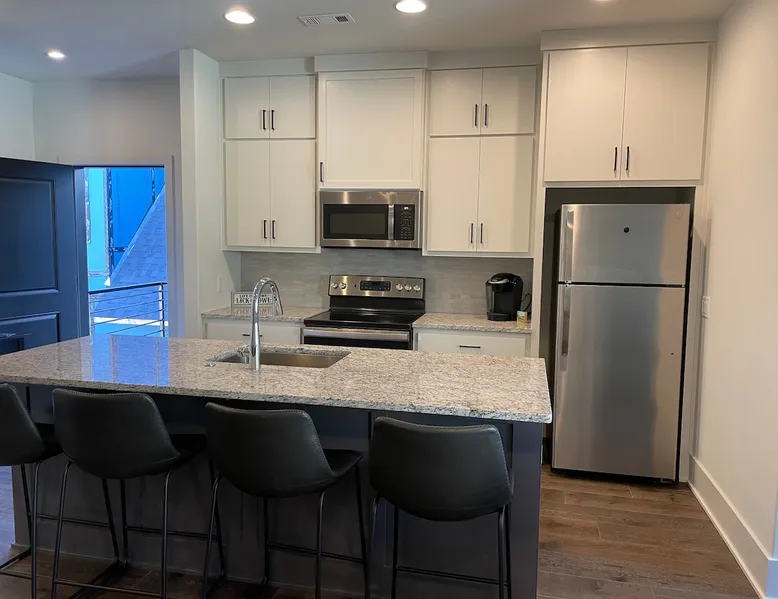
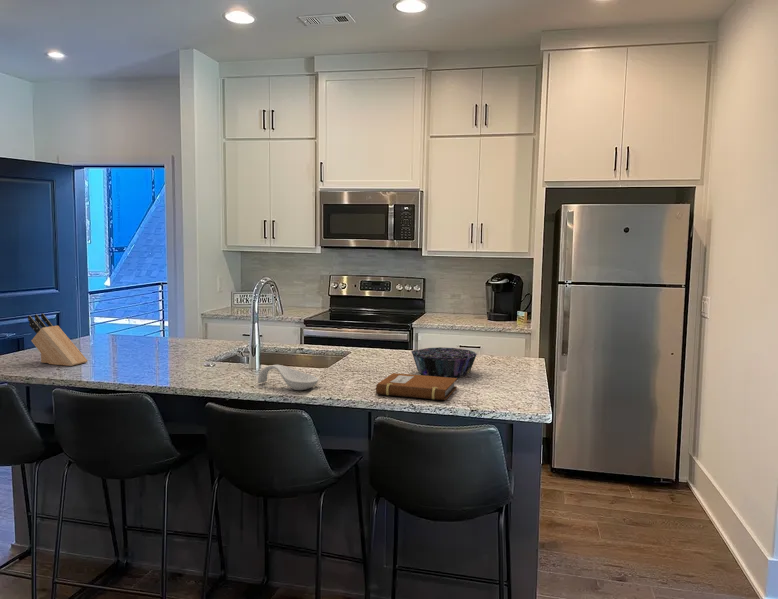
+ knife block (55, 338)
+ decorative bowl (443, 362)
+ spoon rest (287, 376)
+ notebook (415, 386)
